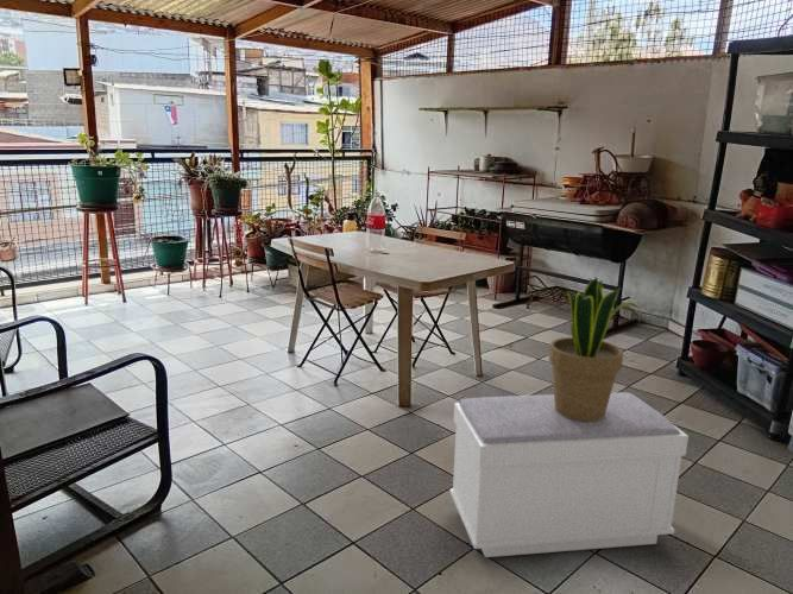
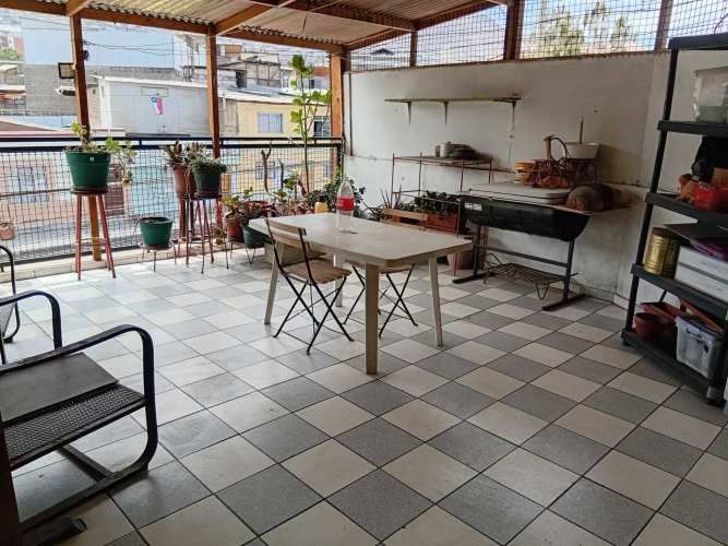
- bench (559, 468)
- potted plant (592, 346)
